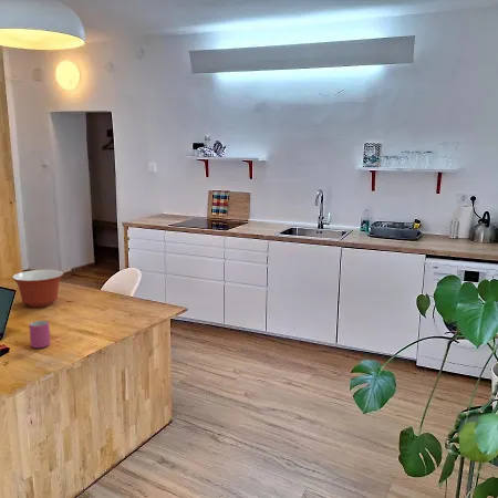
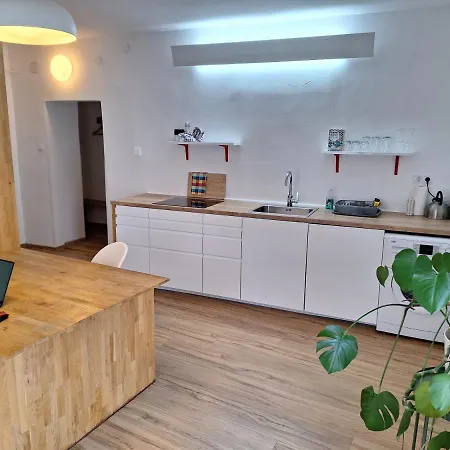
- mug (40, 333)
- mixing bowl (39, 289)
